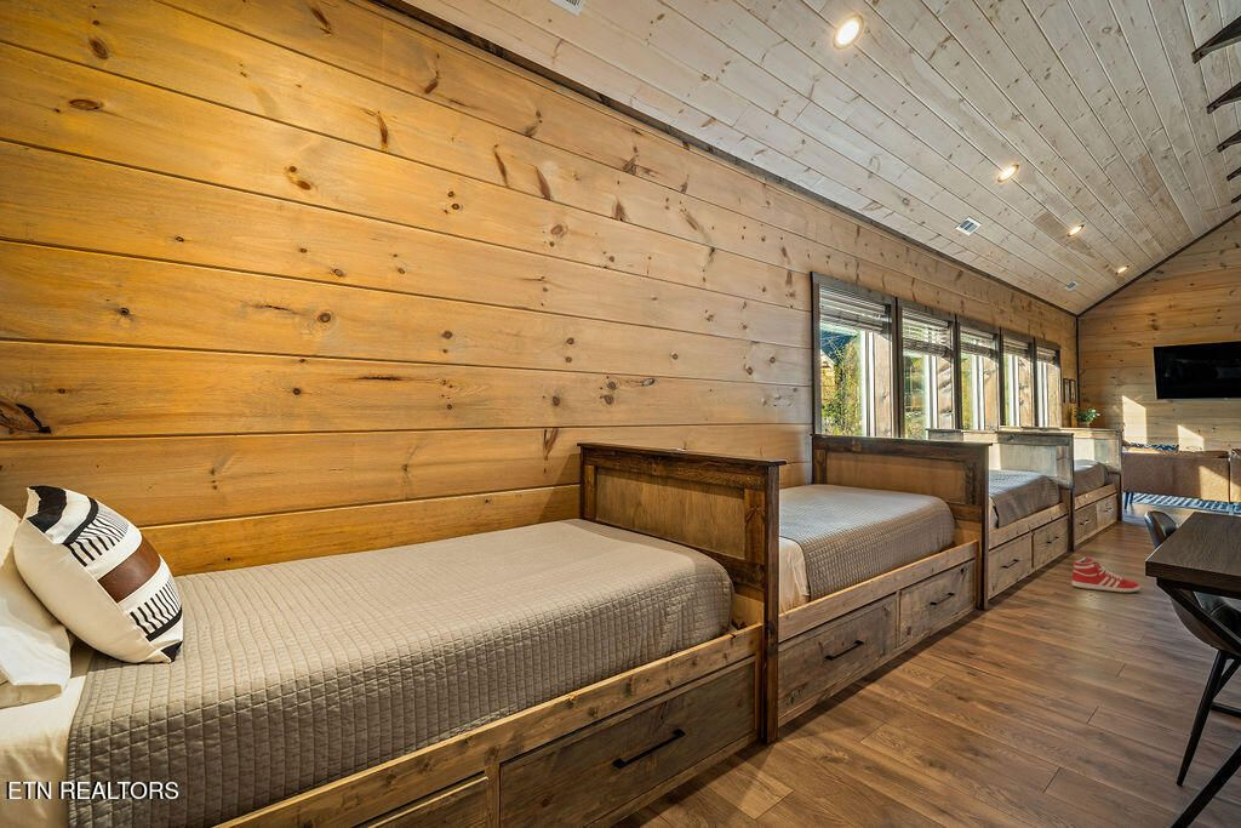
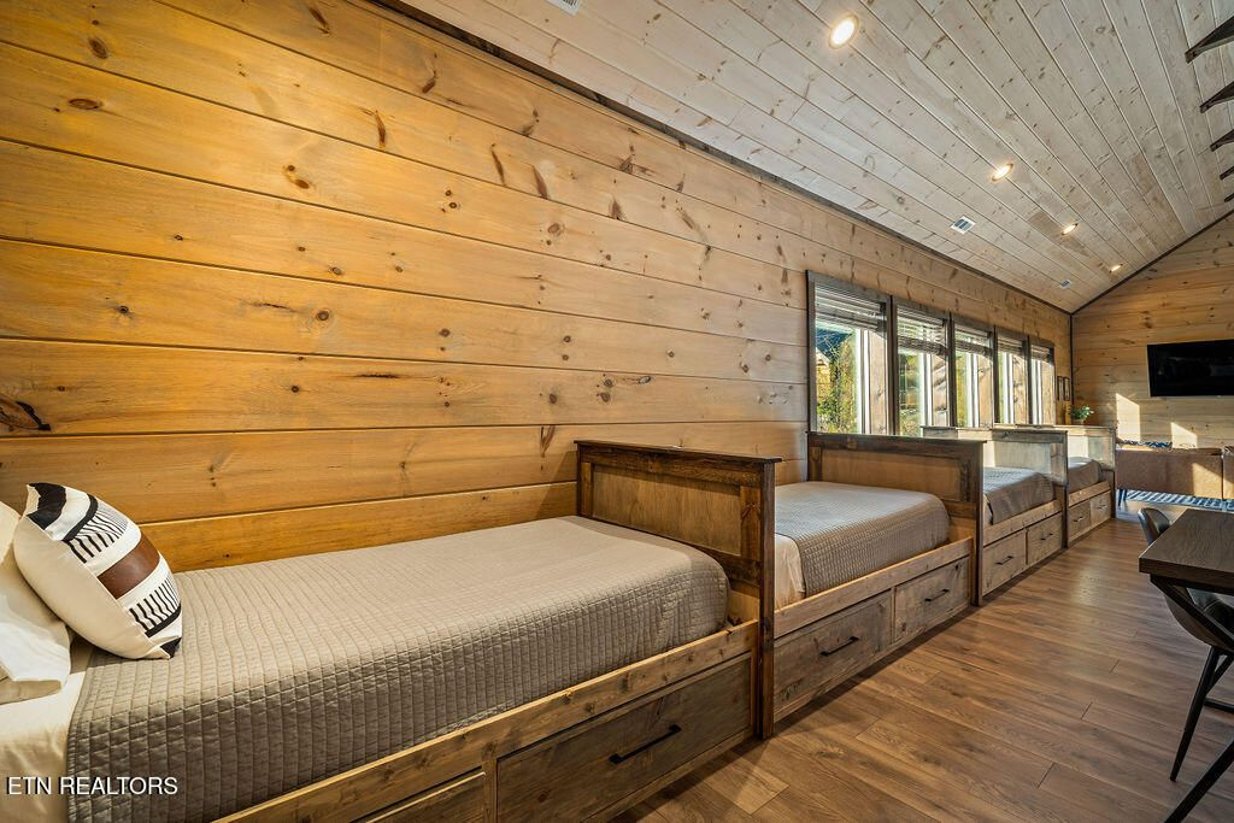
- sneaker (1105, 573)
